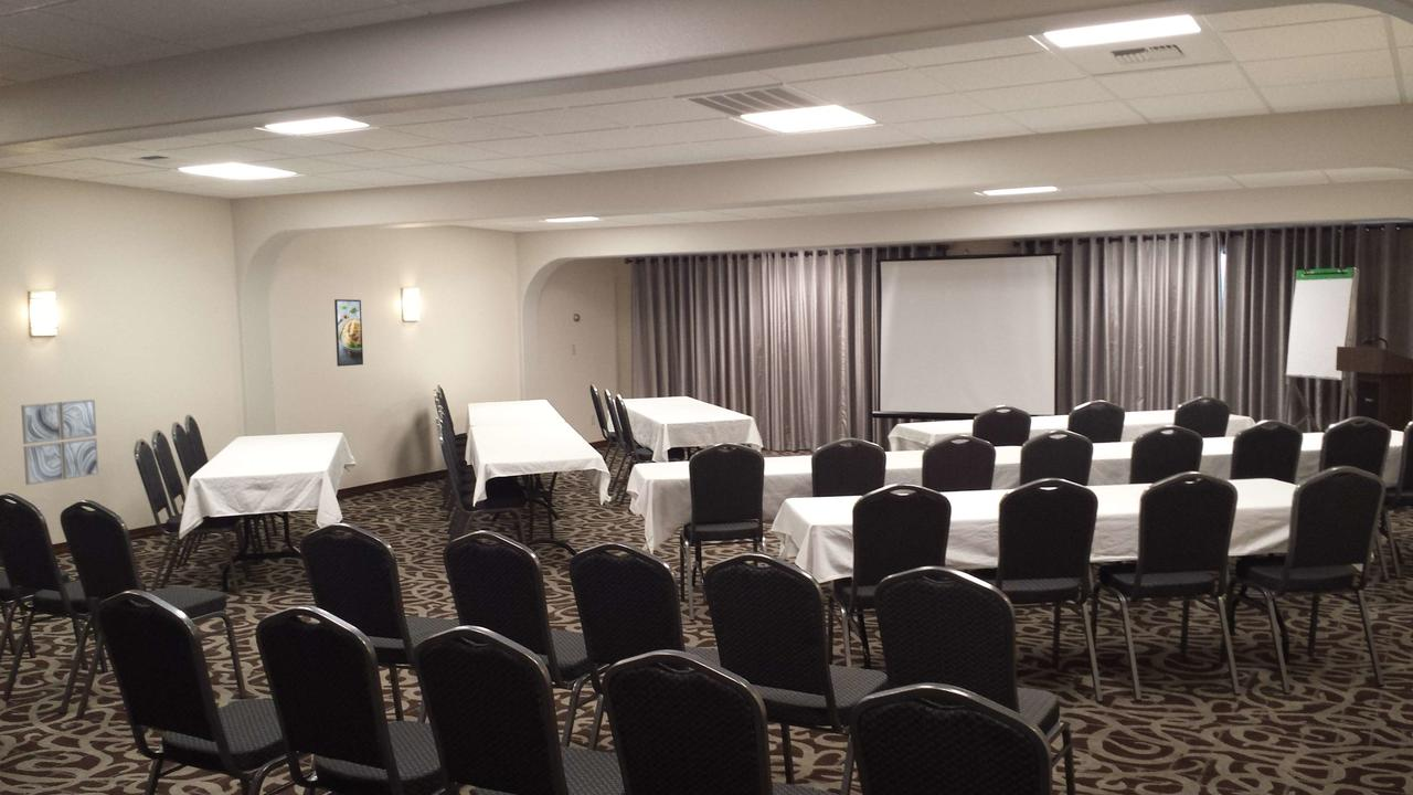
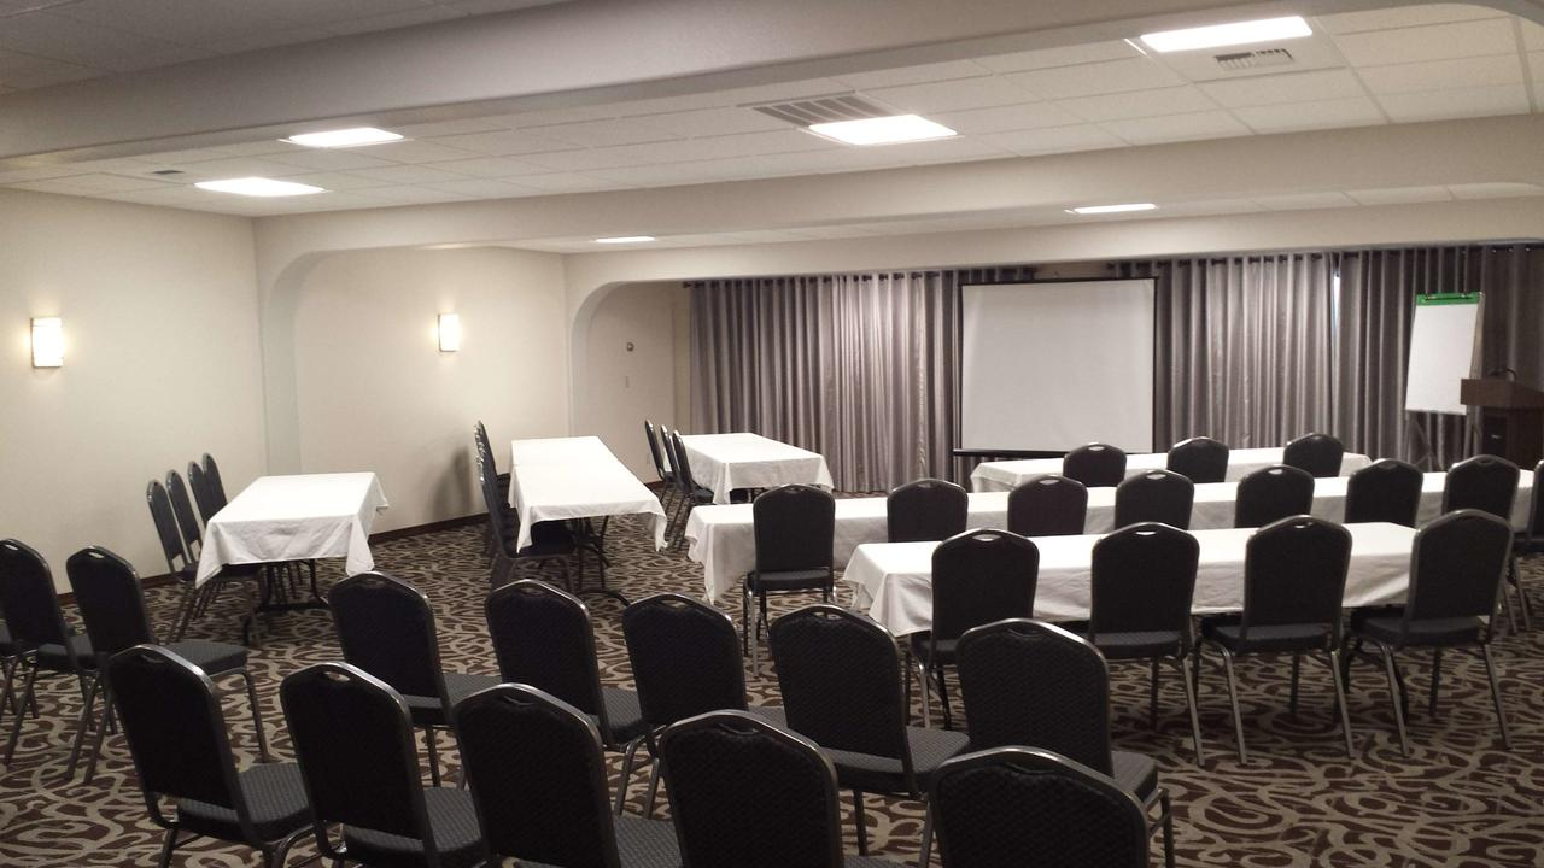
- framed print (349, 332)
- wall art (61, 439)
